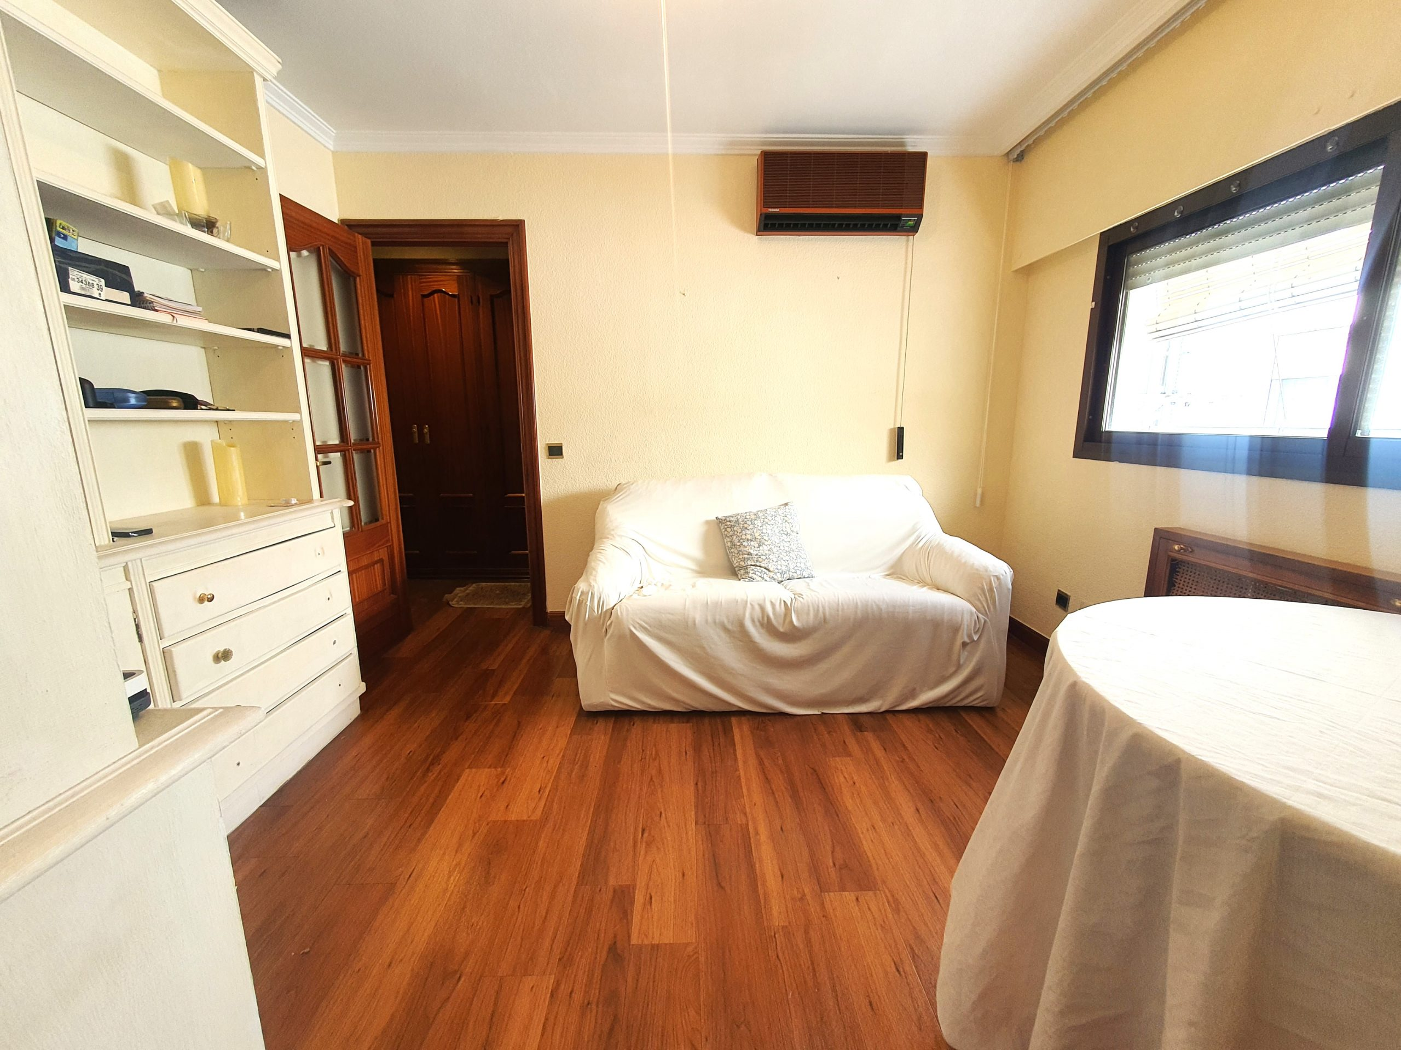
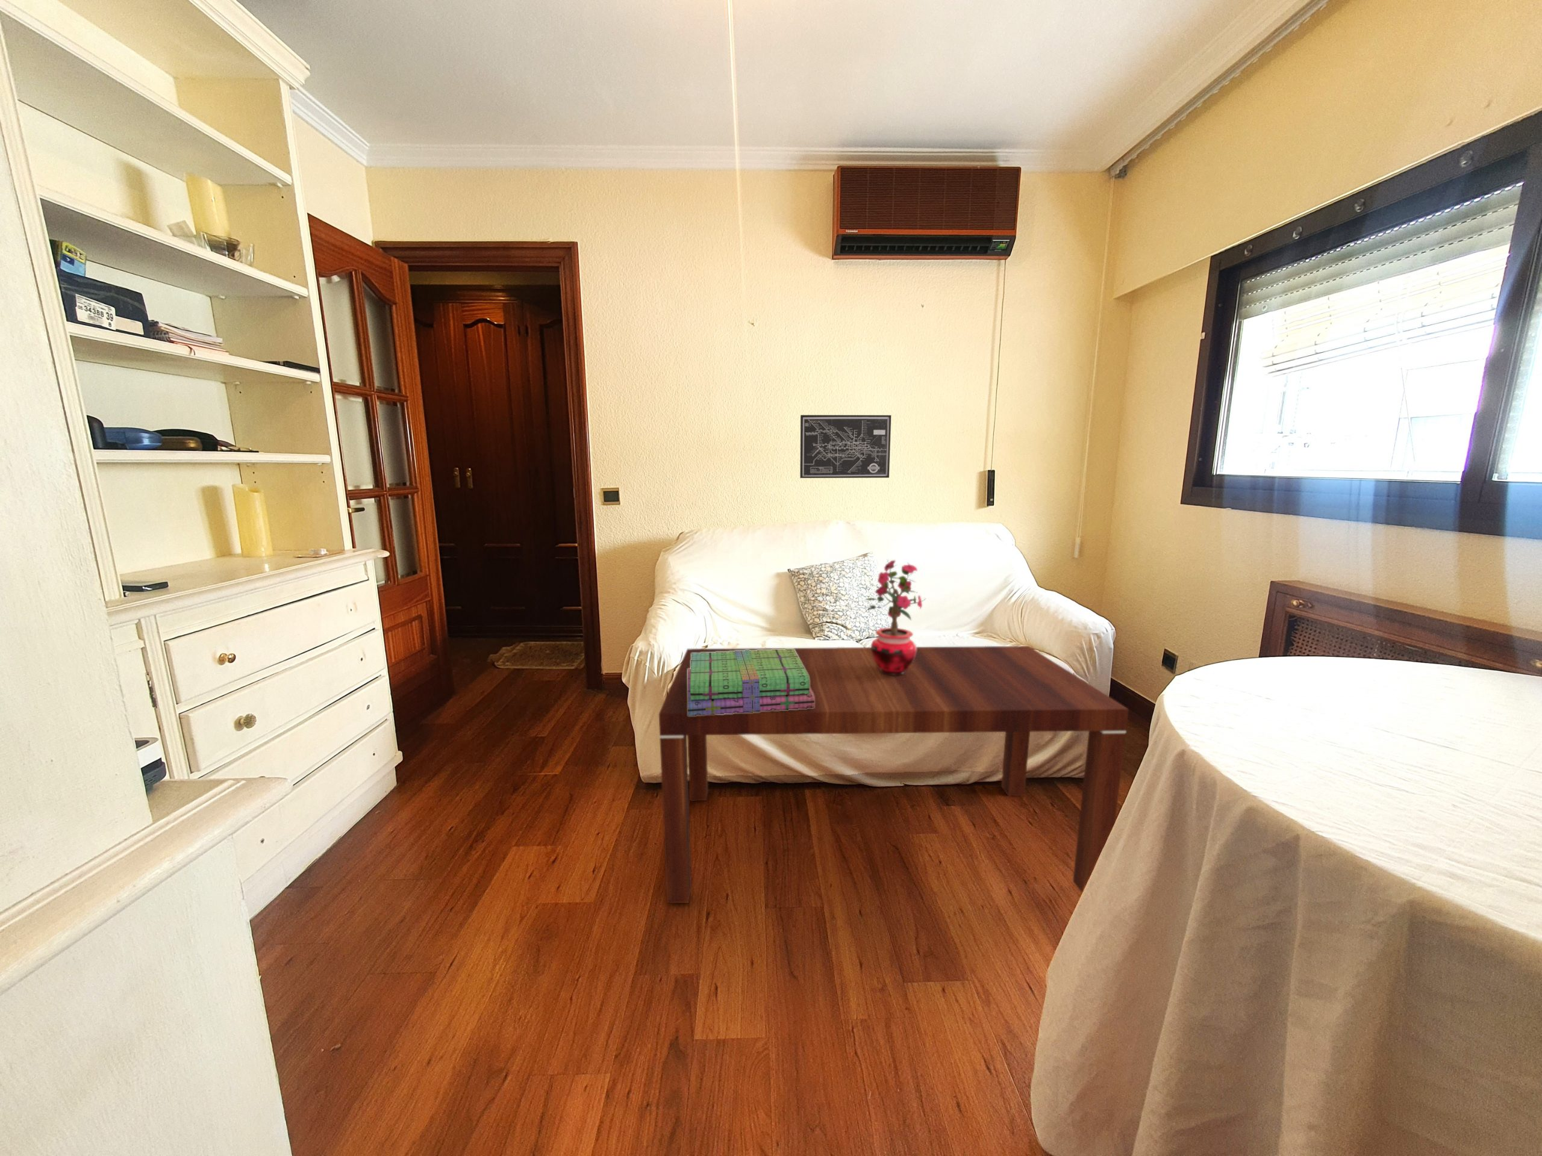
+ wall art (845, 447)
+ potted plant (891, 616)
+ coffee table (871, 732)
+ stack of books (747, 679)
